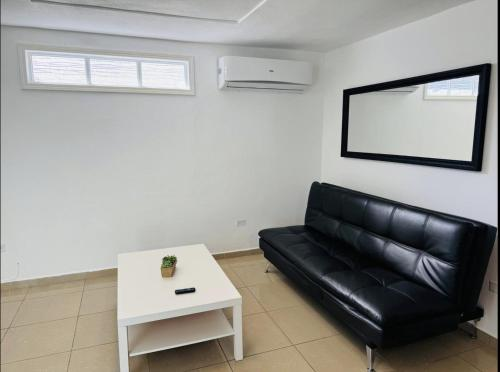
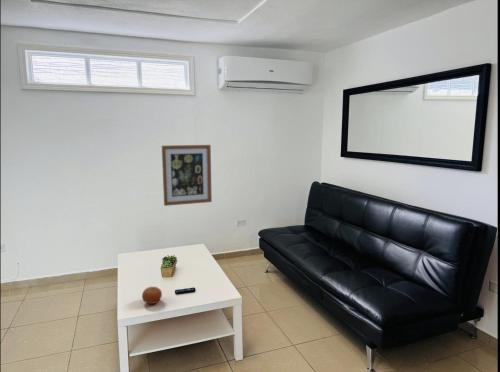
+ fruit (152, 295)
+ wall art (187, 174)
